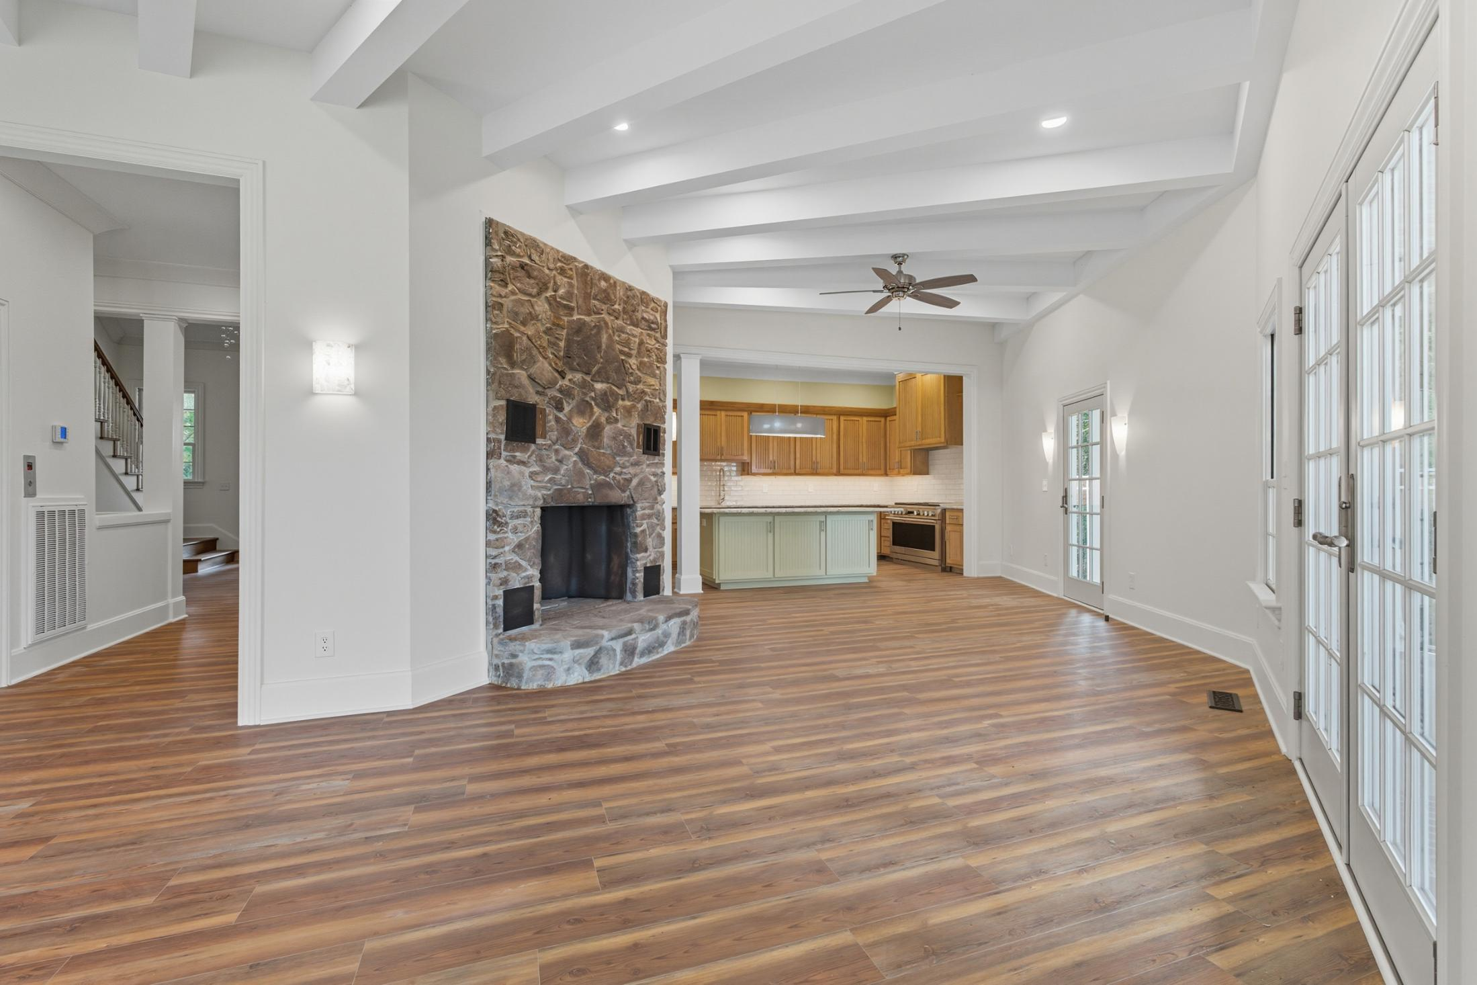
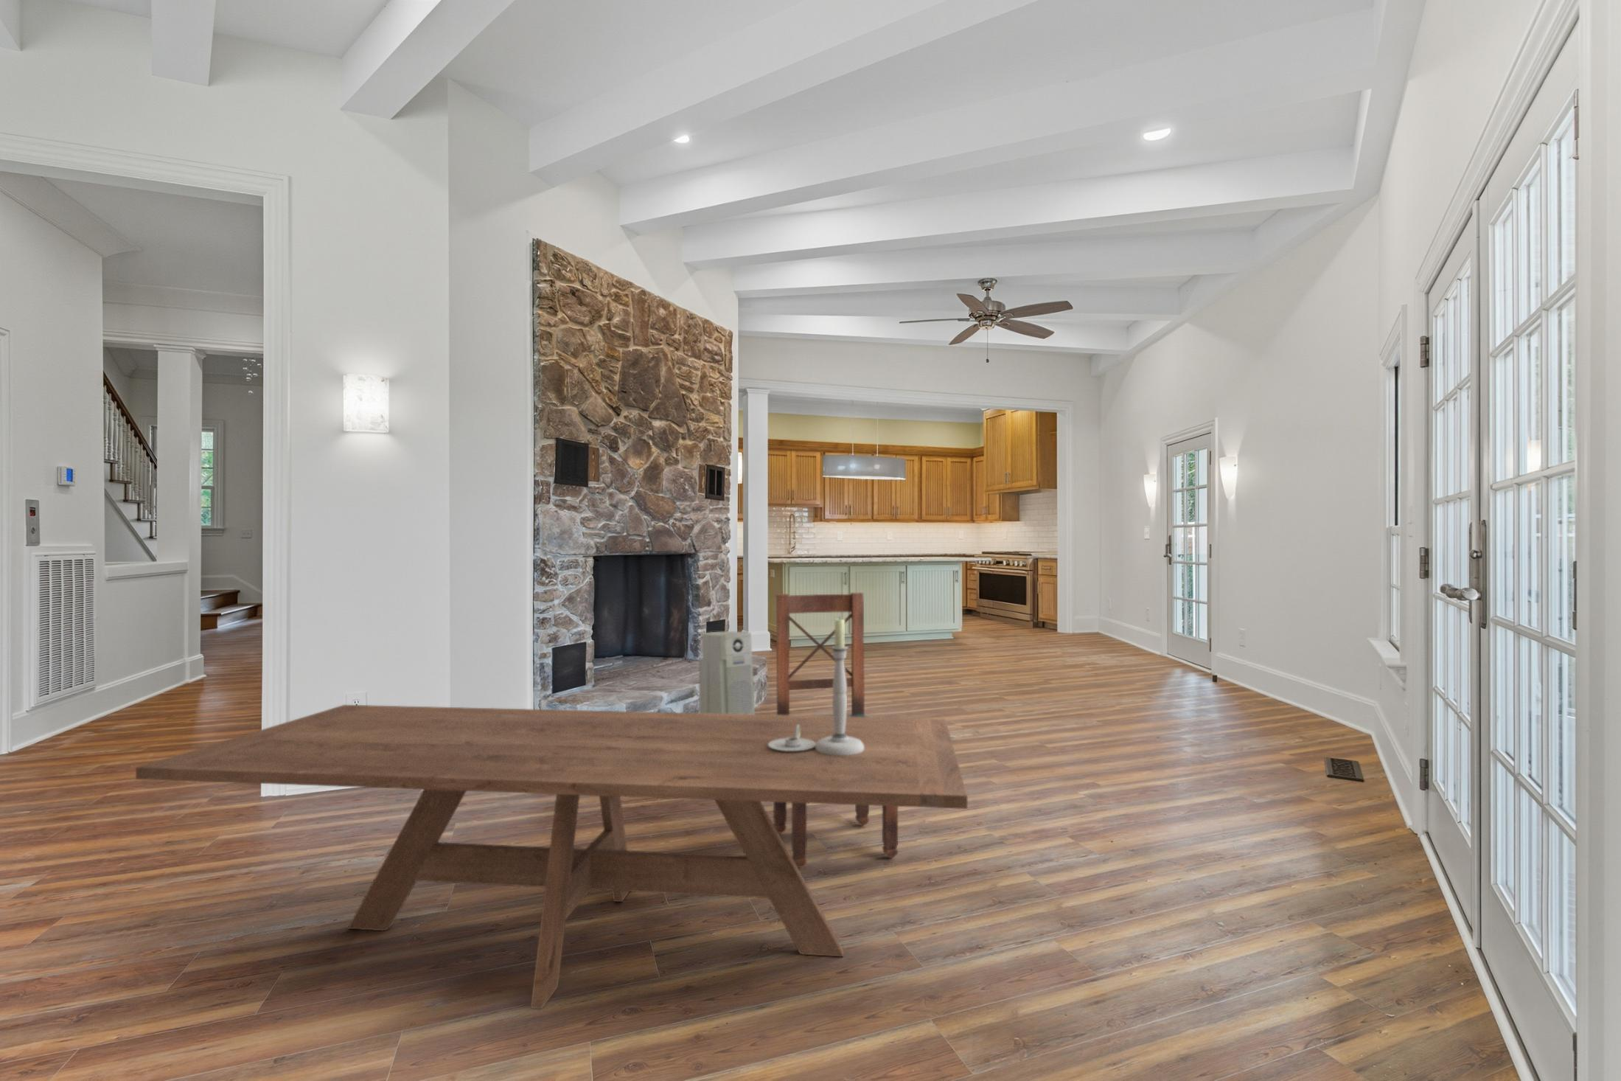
+ air purifier (725, 685)
+ dining table (591, 843)
+ dining chair (832, 715)
+ candlestick (833, 680)
